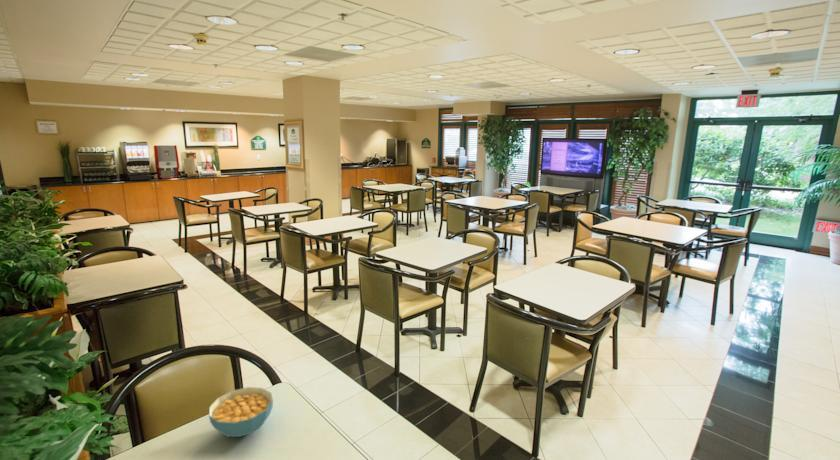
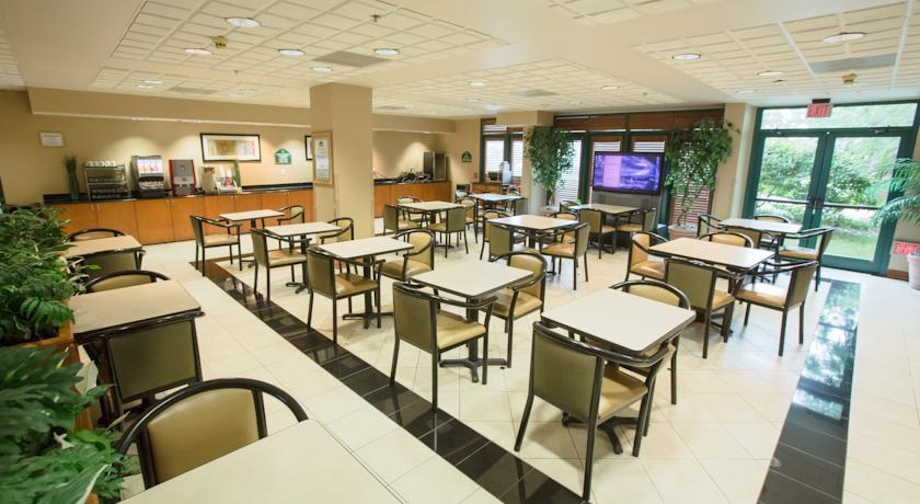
- cereal bowl (242, 416)
